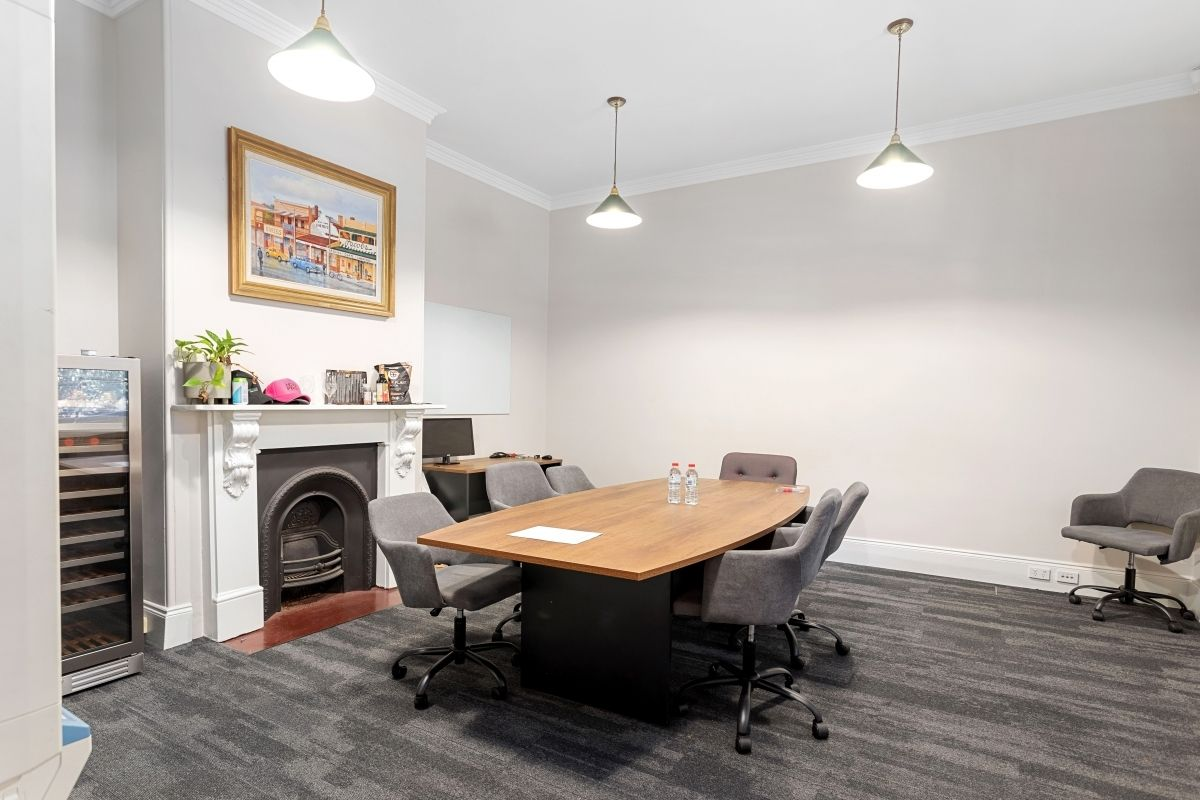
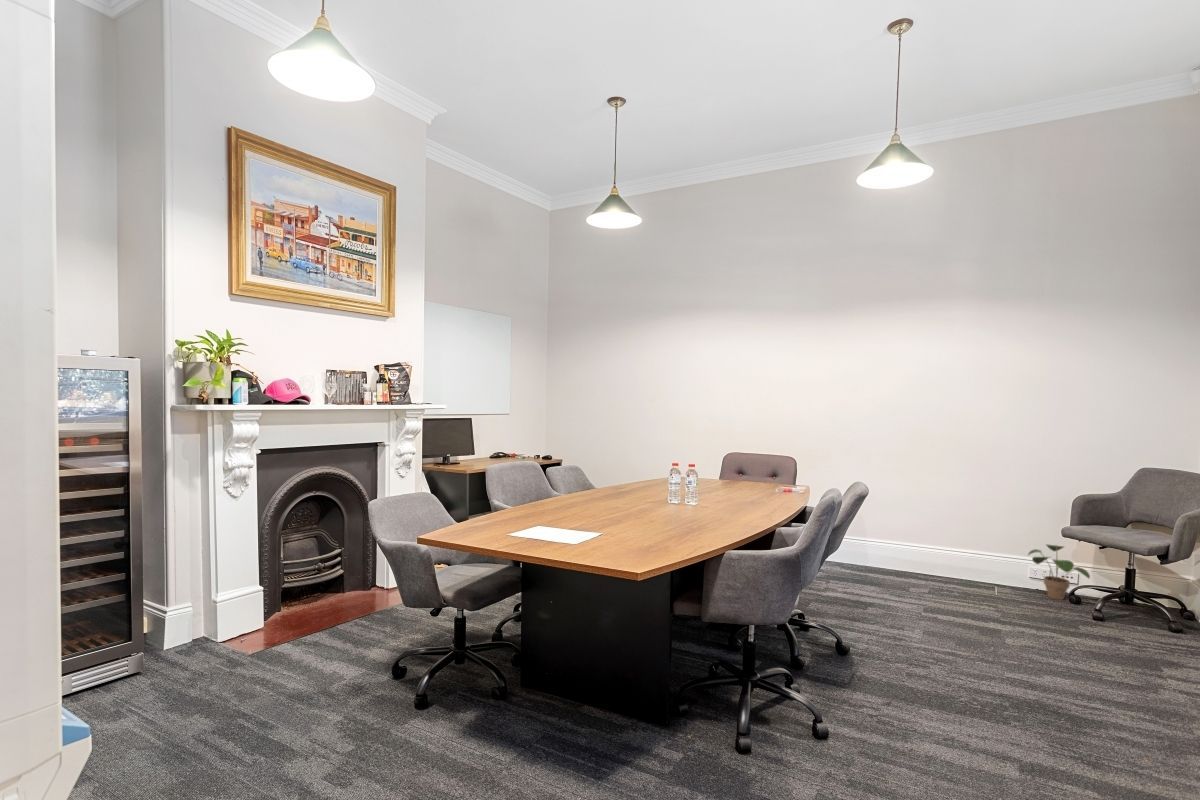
+ potted plant (1057, 572)
